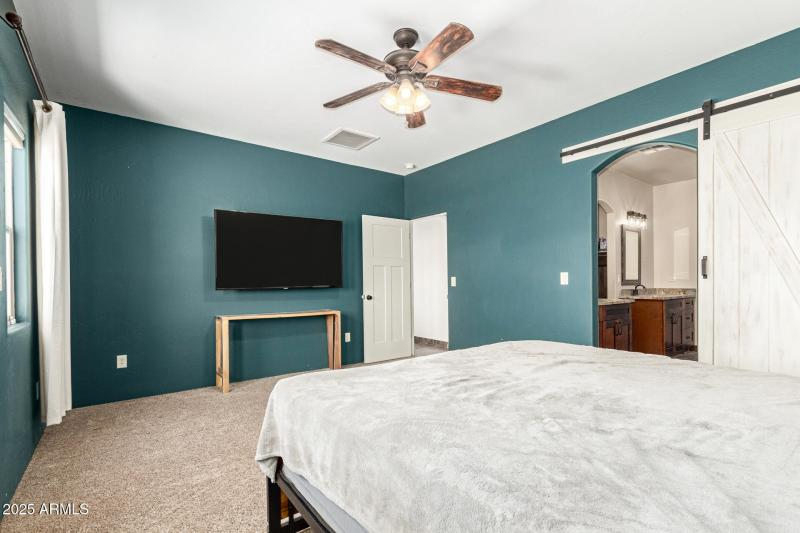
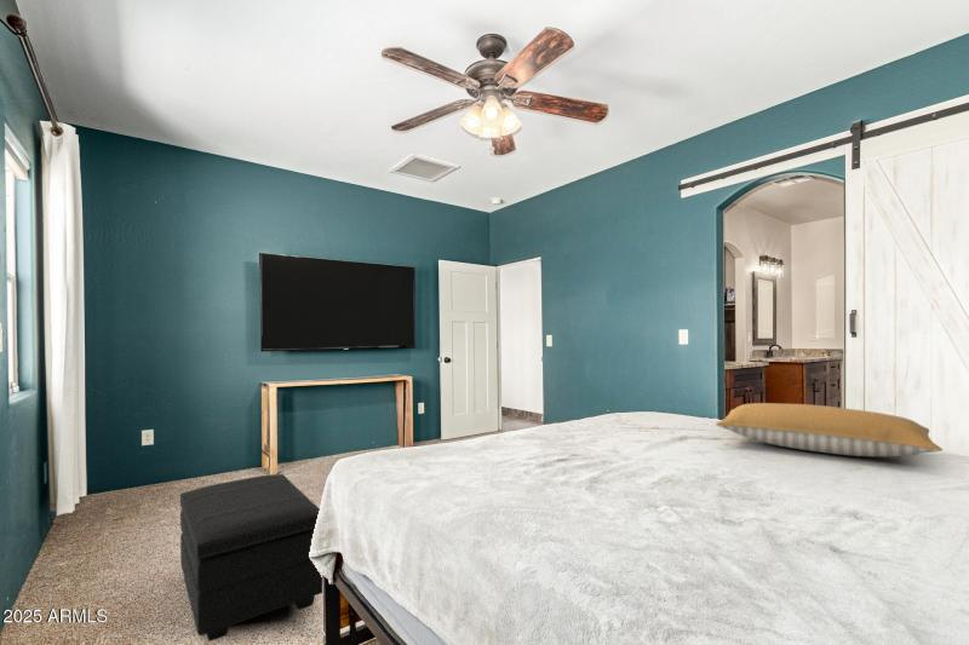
+ pillow (818, 427)
+ footstool (248, 542)
